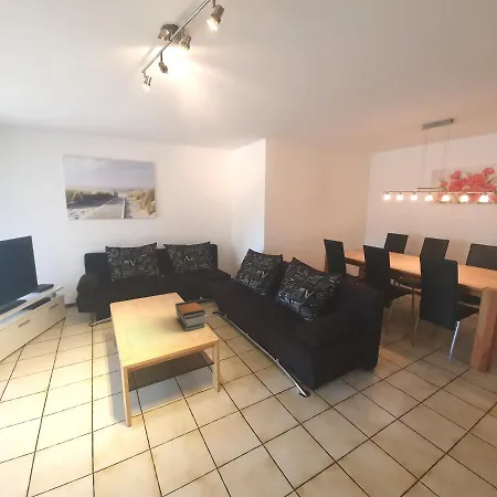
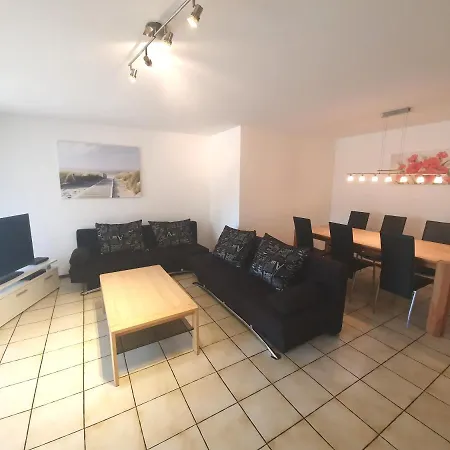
- book stack (190, 315)
